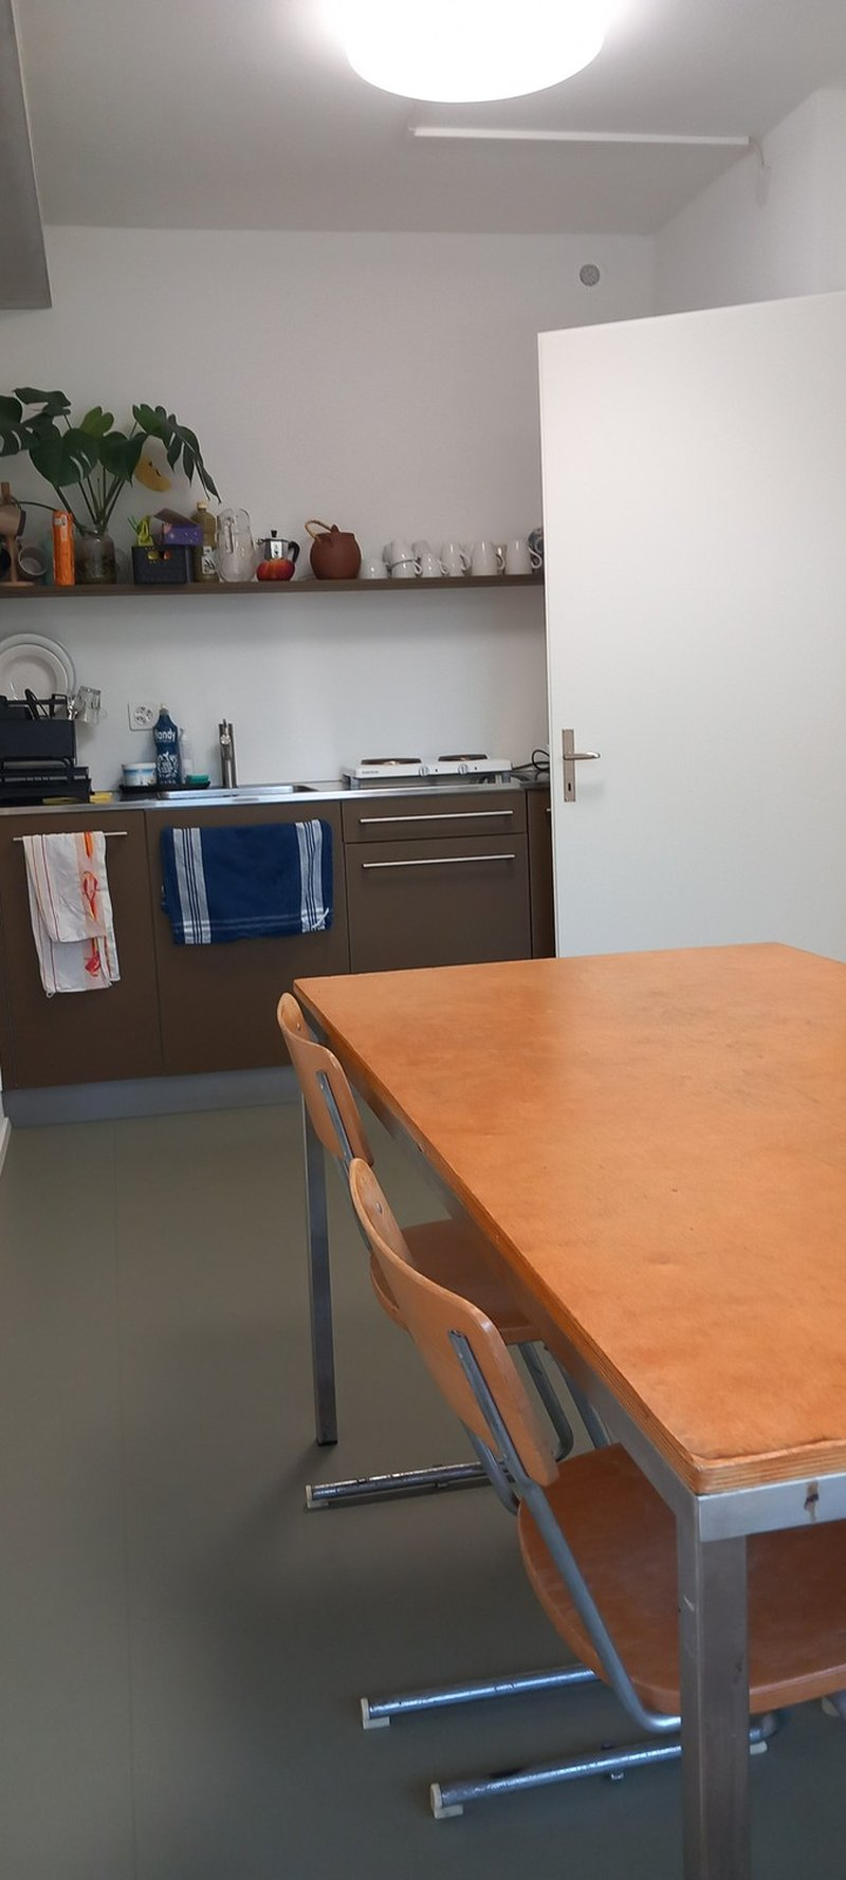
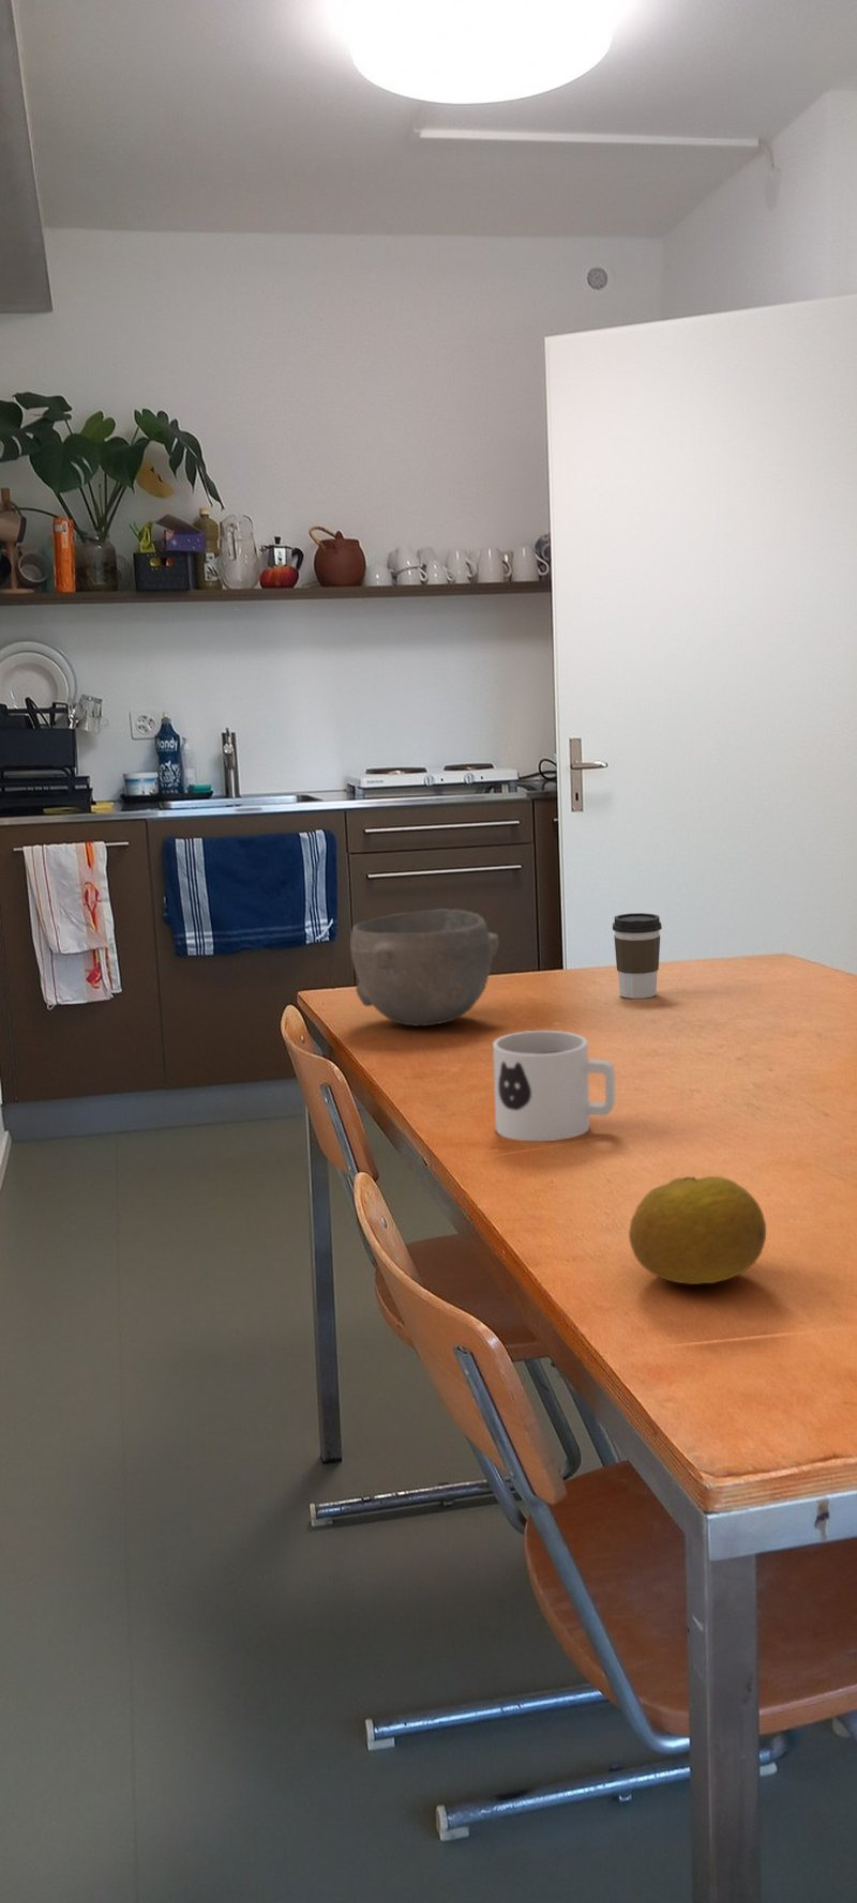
+ bowl (424, 970)
+ coffee cup (636, 956)
+ fruit (697, 1228)
+ mug (551, 1084)
